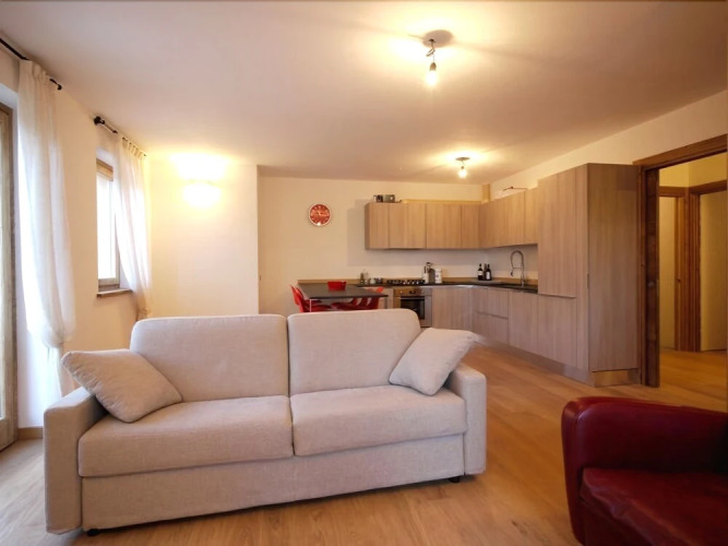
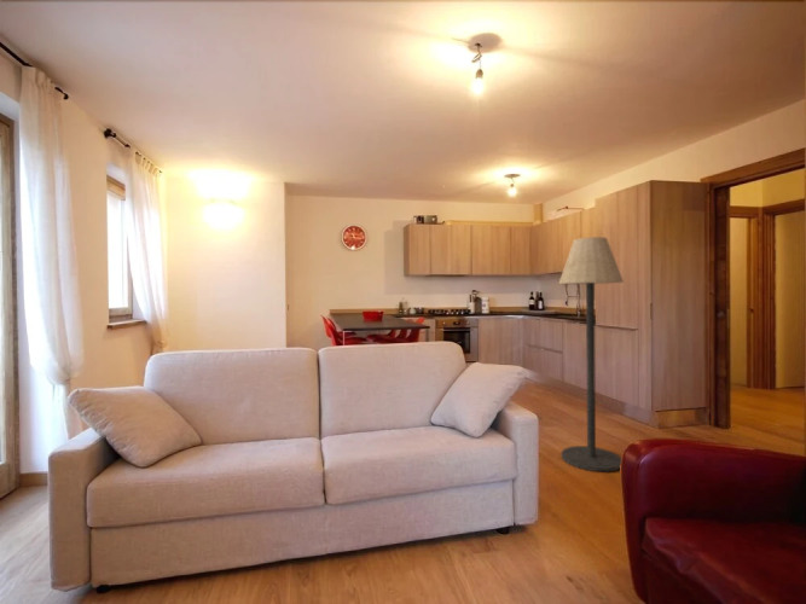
+ floor lamp (590, 349)
